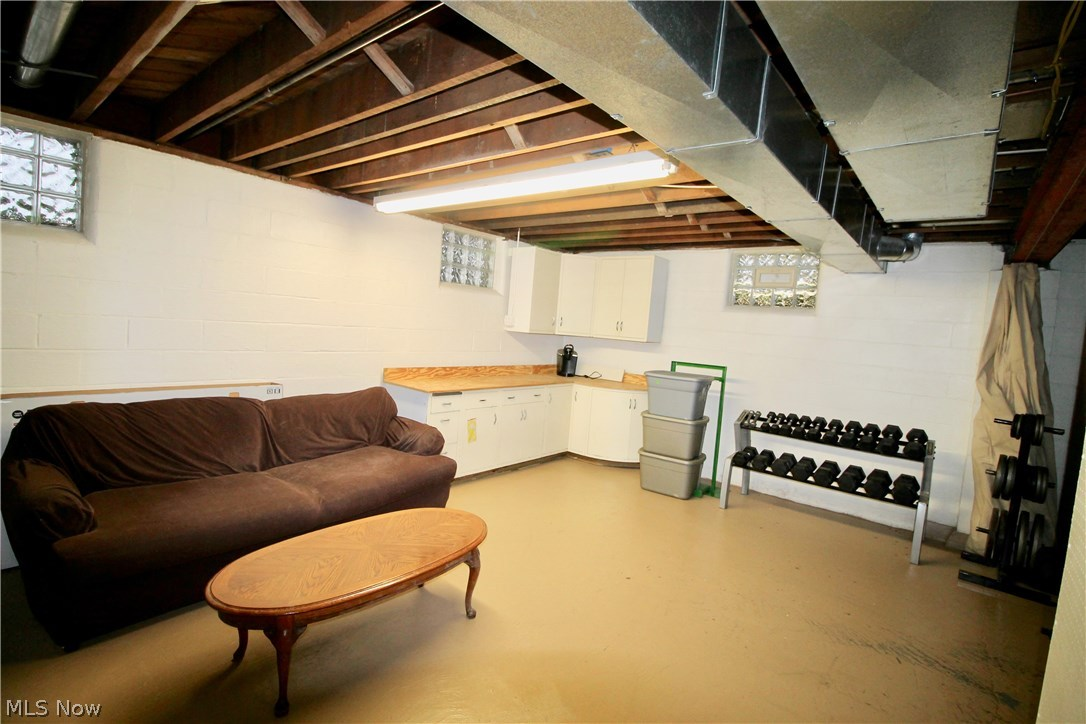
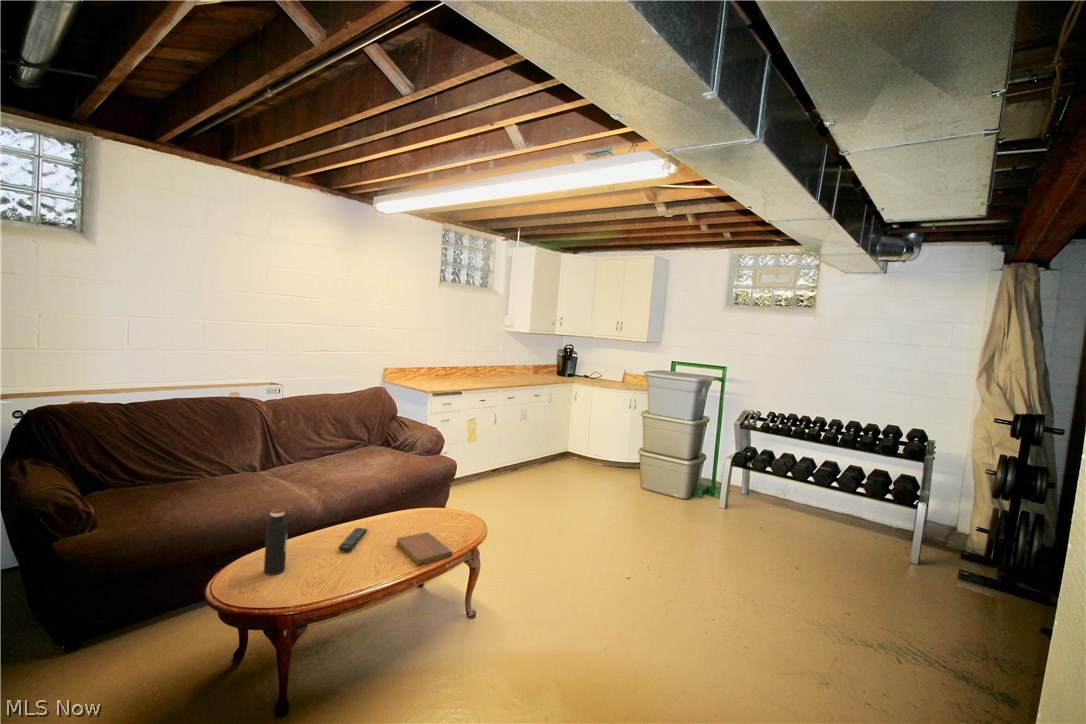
+ remote control (353, 539)
+ notebook (423, 547)
+ water bottle (276, 540)
